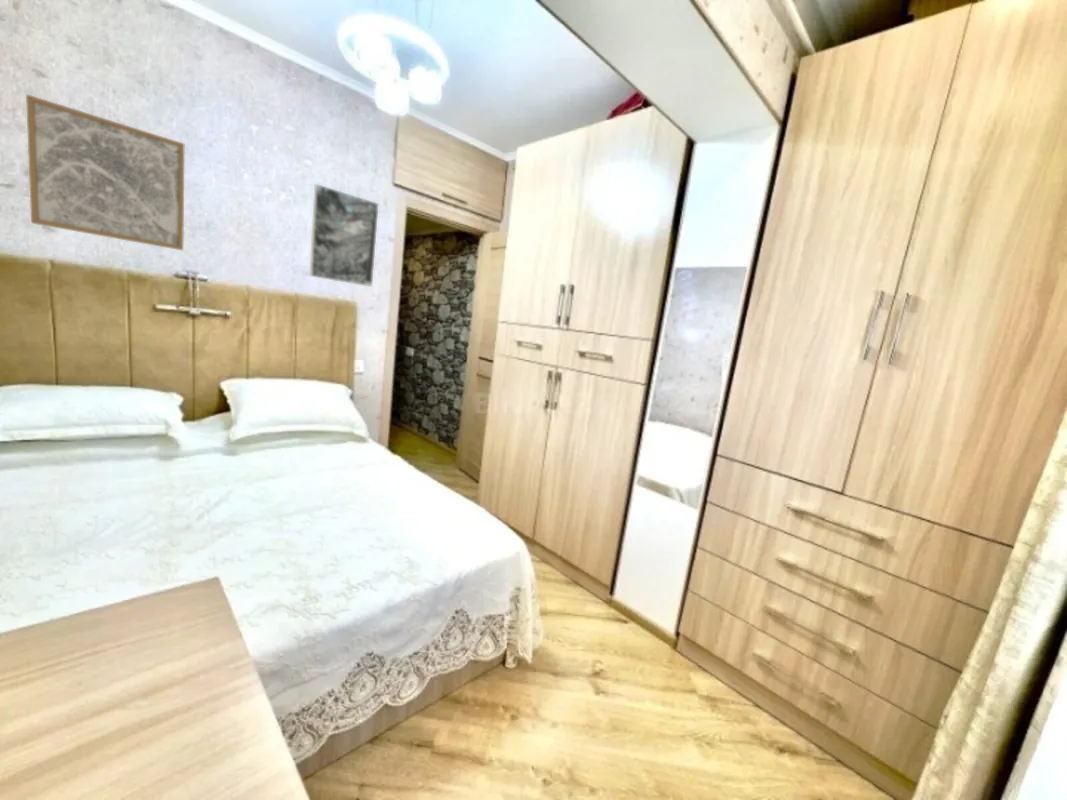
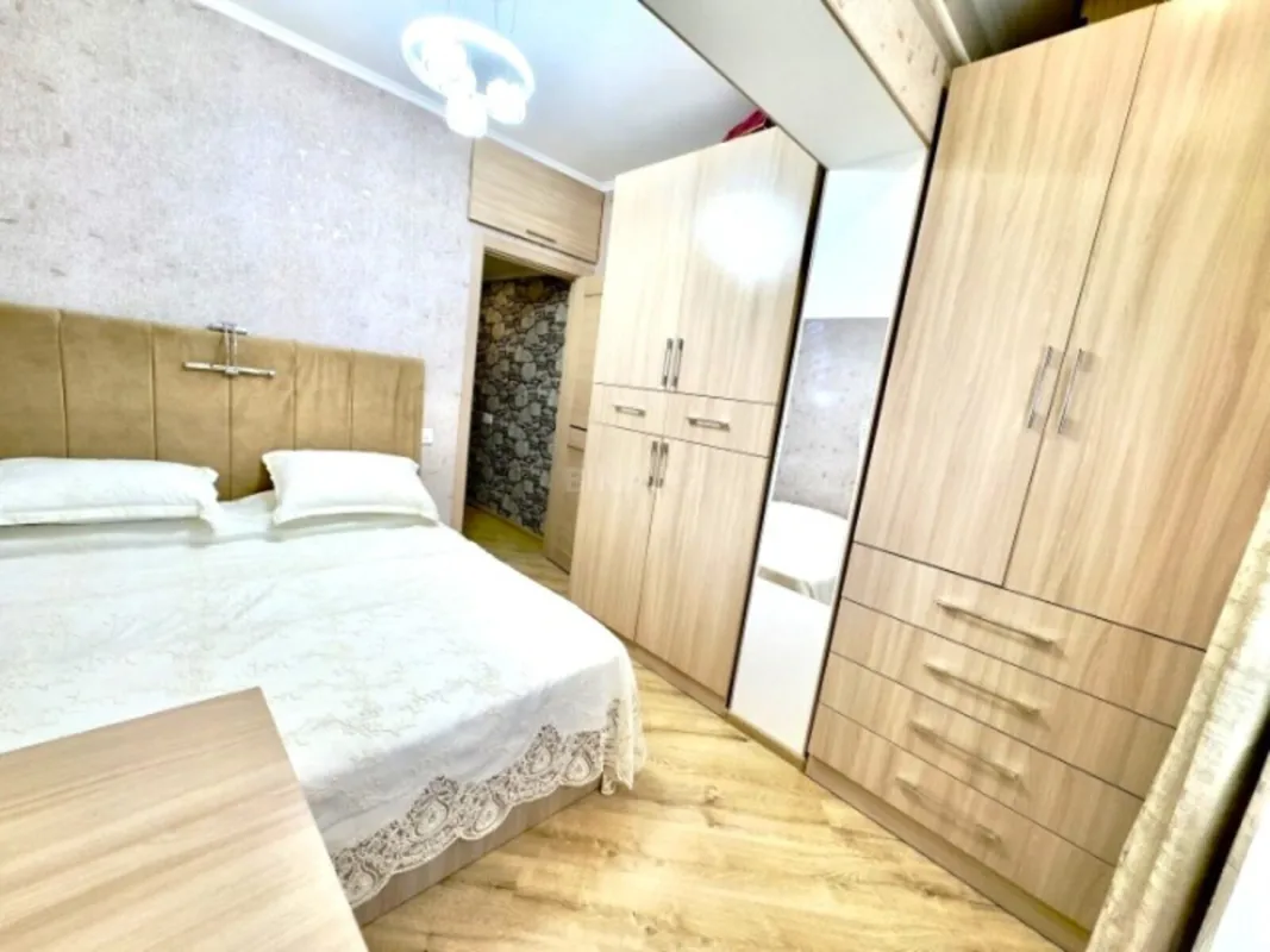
- wall art (113, 181)
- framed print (345, 238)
